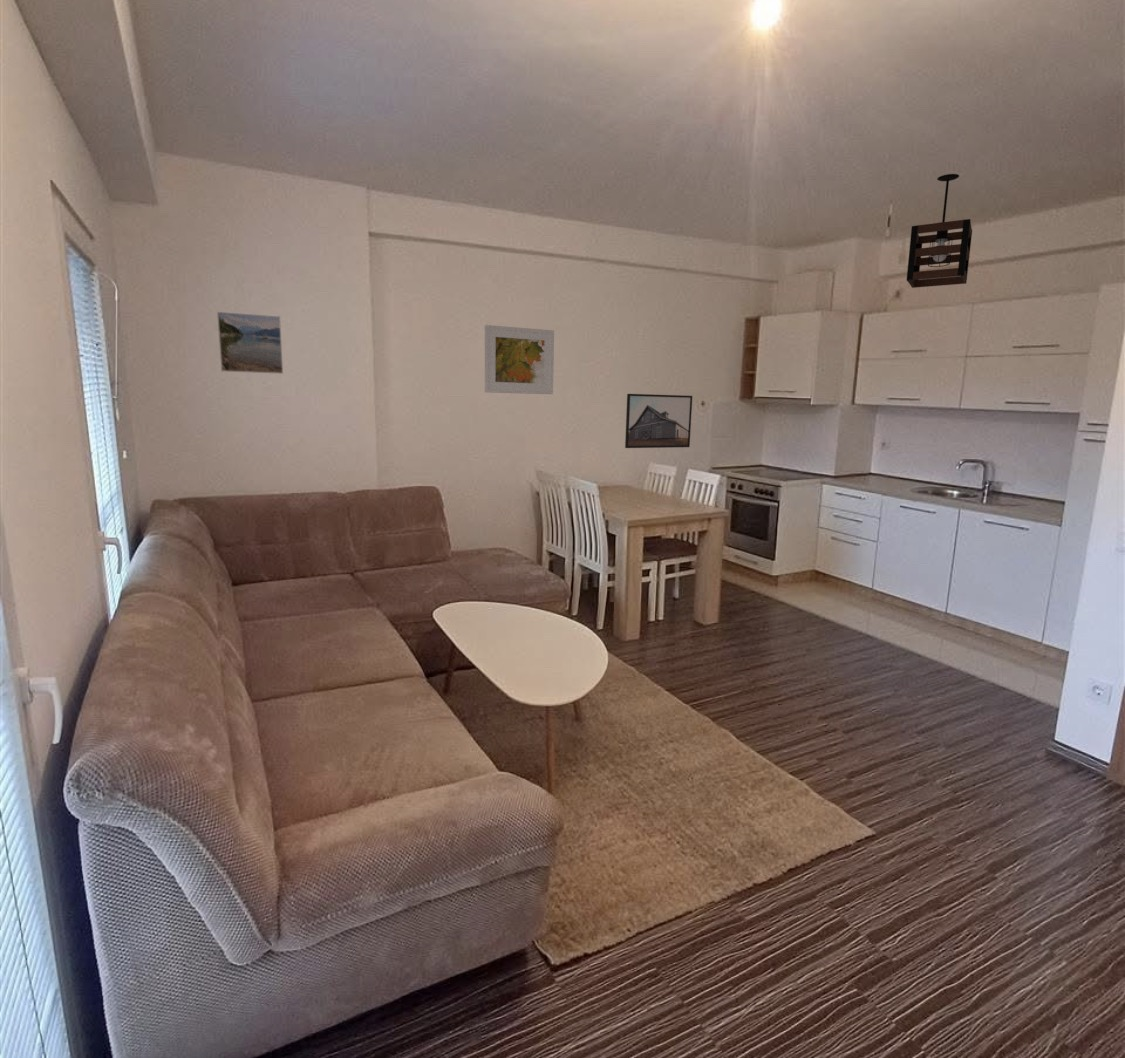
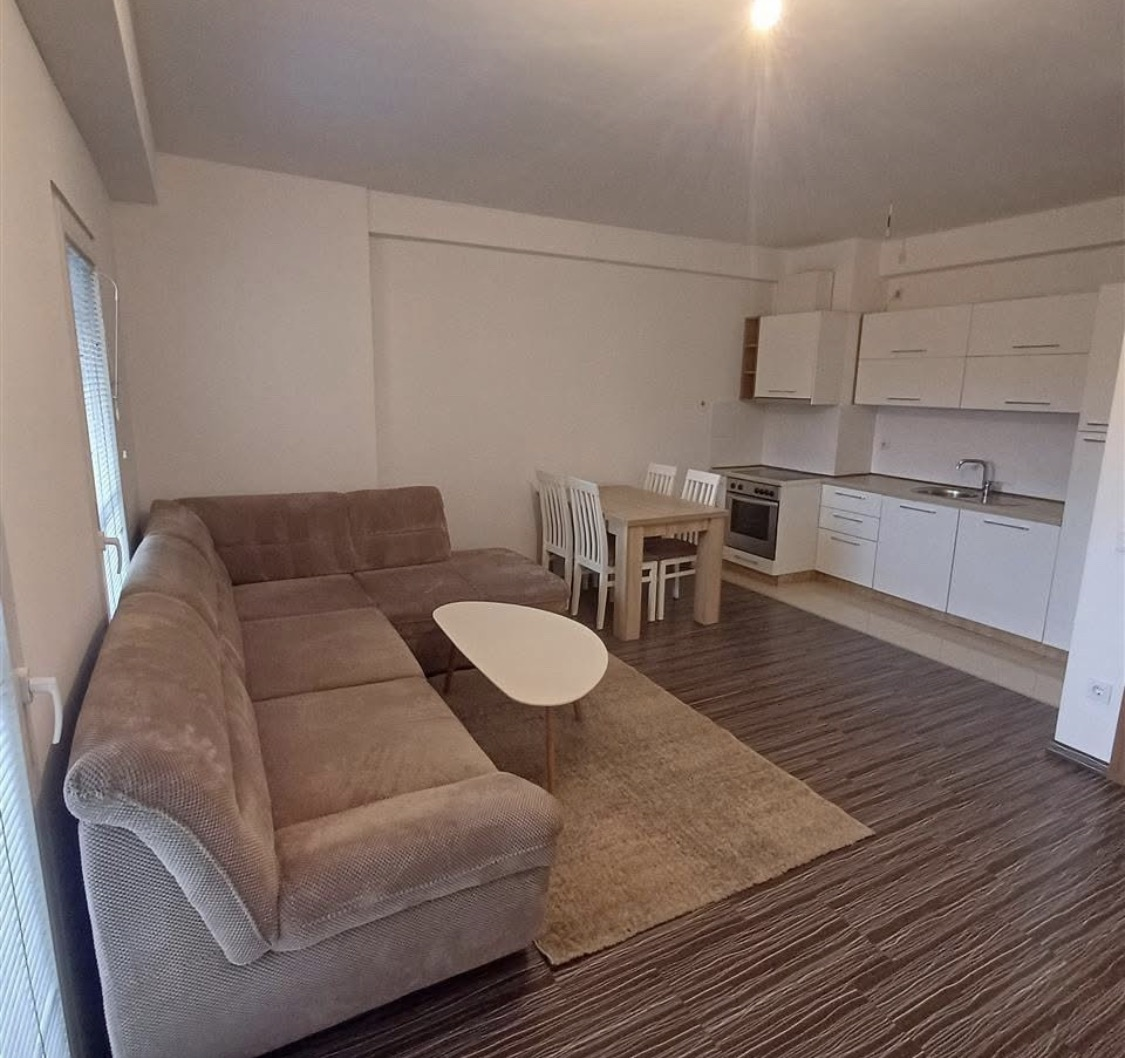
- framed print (519, 360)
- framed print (250, 343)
- pendant light (942, 230)
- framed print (659, 421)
